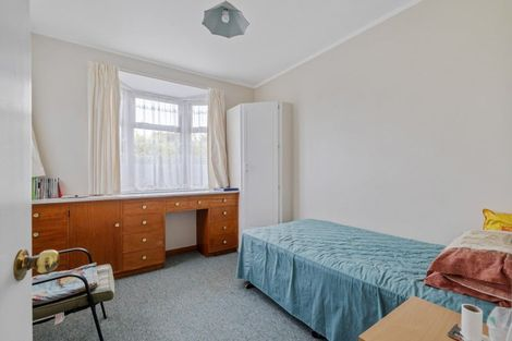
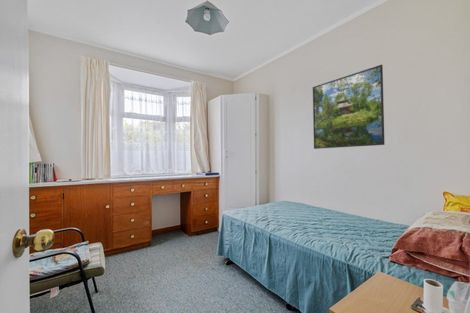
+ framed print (343, 112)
